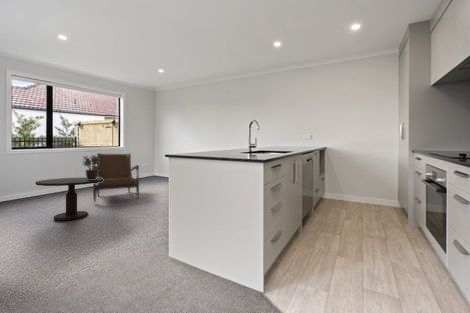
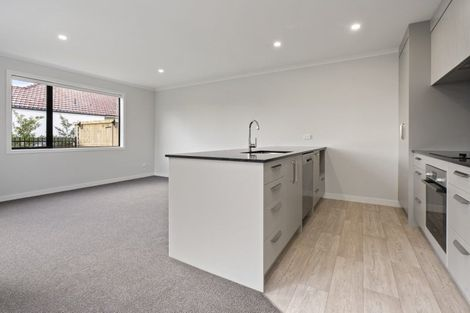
- potted plant (92, 167)
- side table (71, 198)
- armchair (115, 175)
